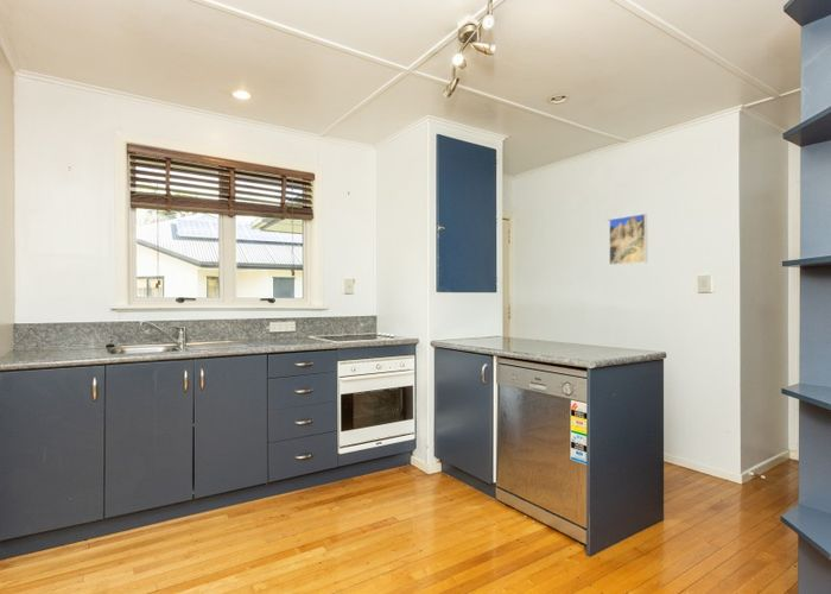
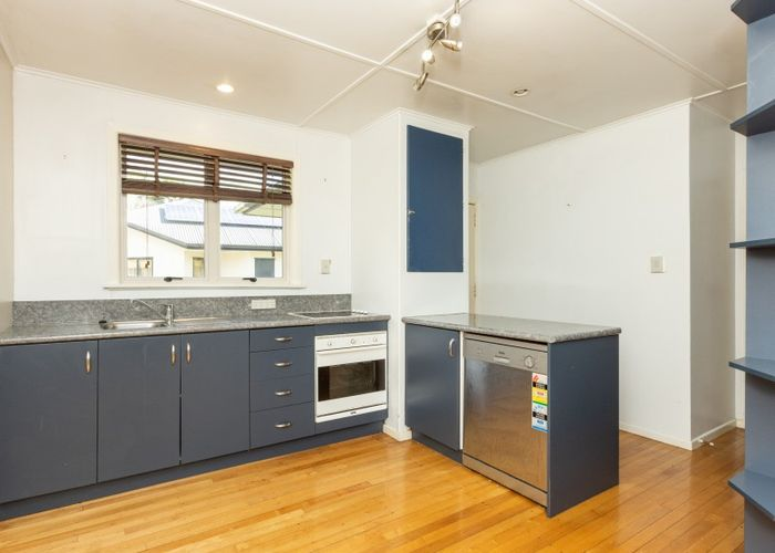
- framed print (627, 240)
